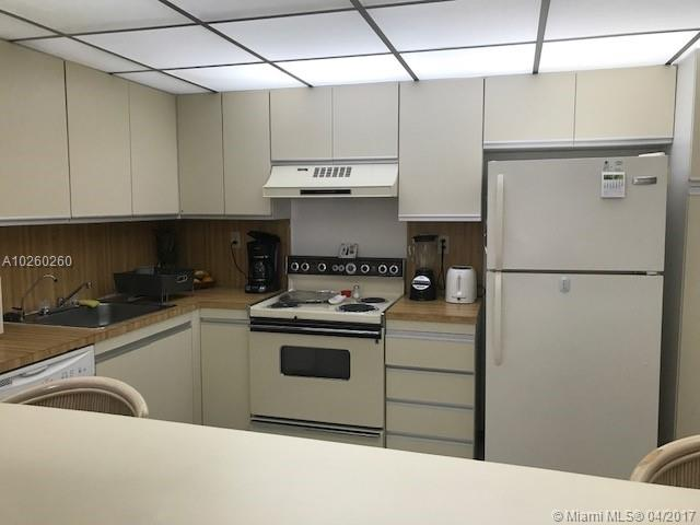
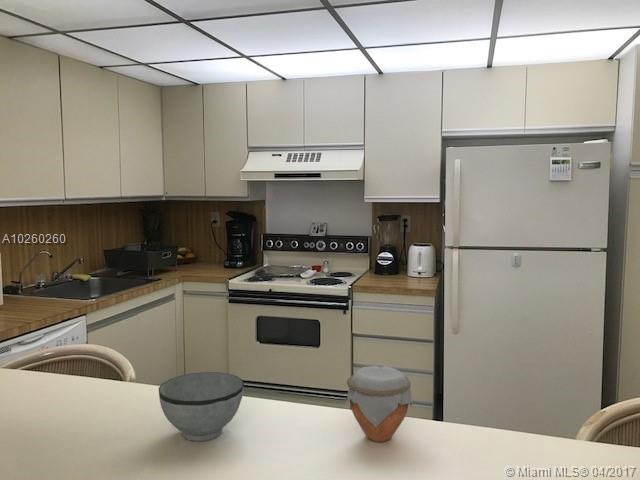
+ bowl (202, 408)
+ jar (378, 404)
